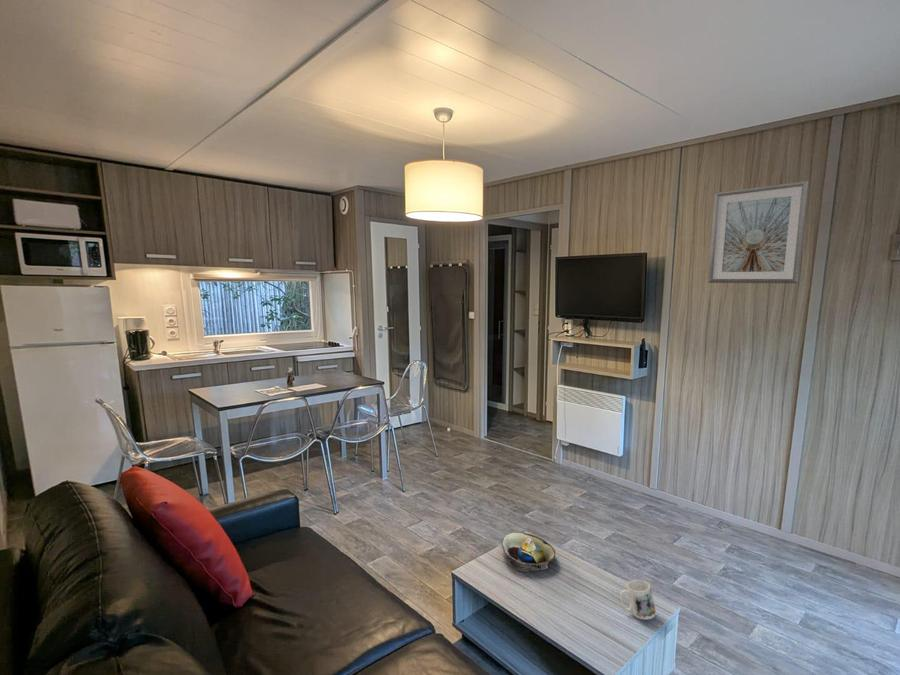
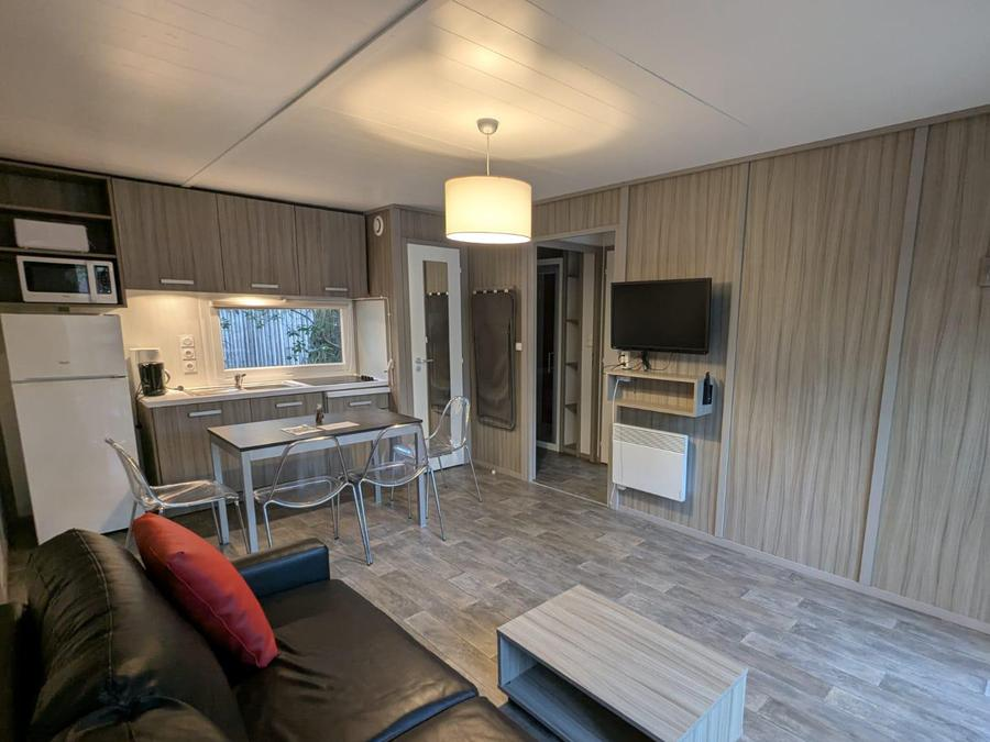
- picture frame (754, 235)
- decorative bowl (532, 550)
- mug (638, 600)
